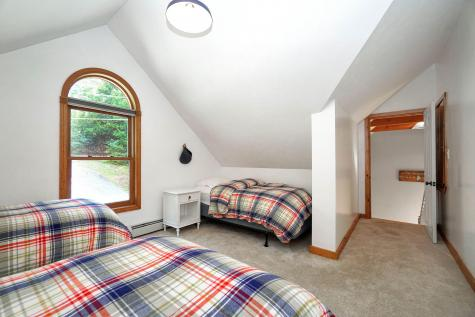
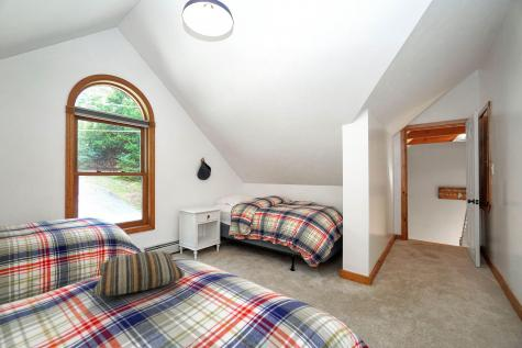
+ pillow (140, 269)
